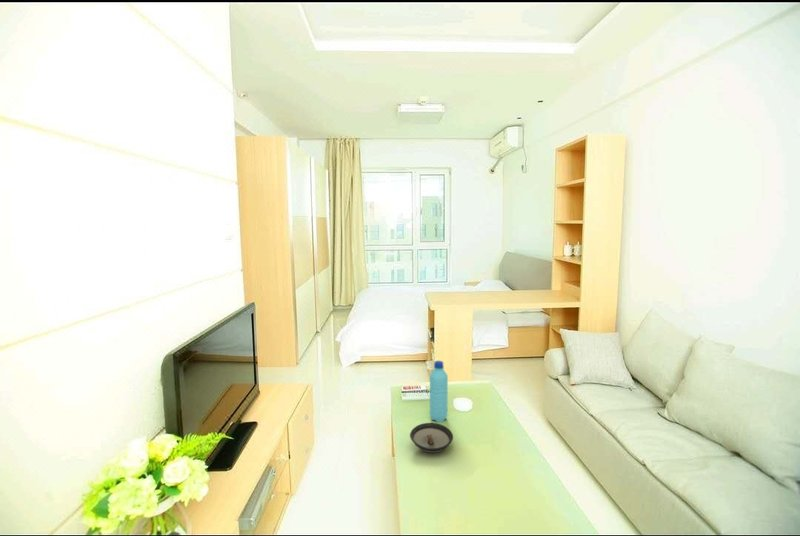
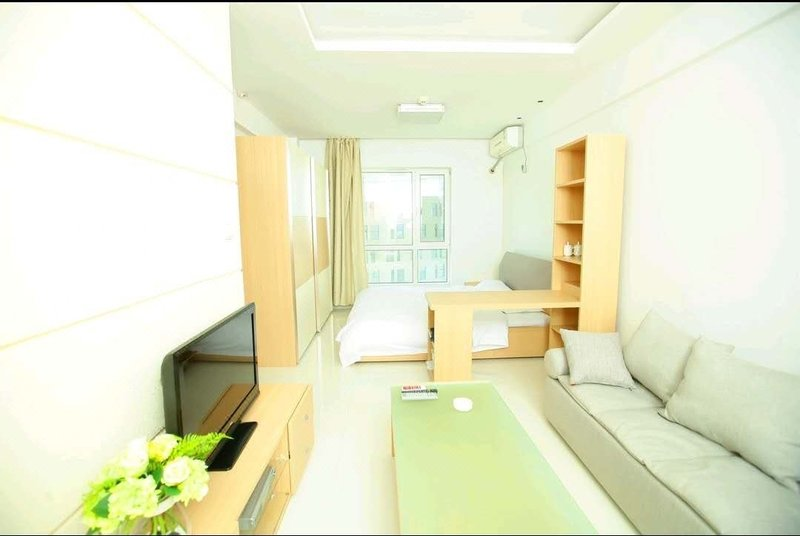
- saucer (431, 439)
- water bottle (438, 390)
